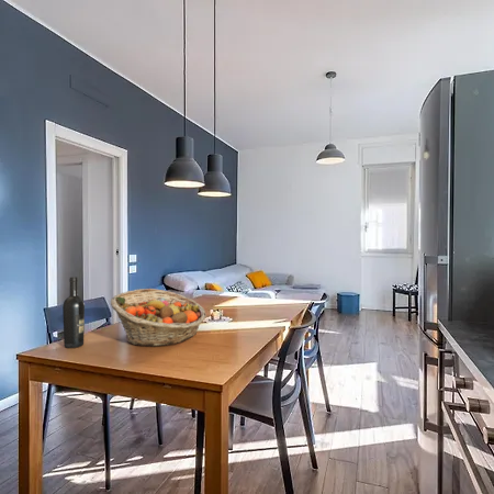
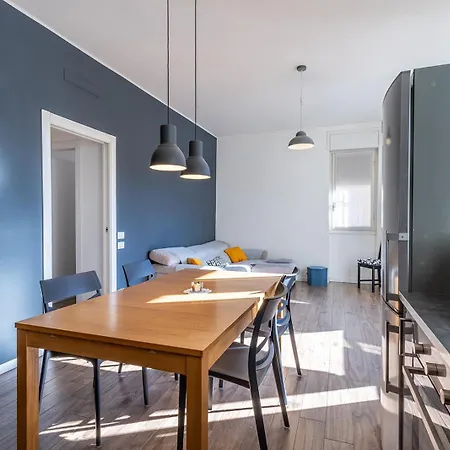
- wine bottle (74, 311)
- fruit basket (160, 314)
